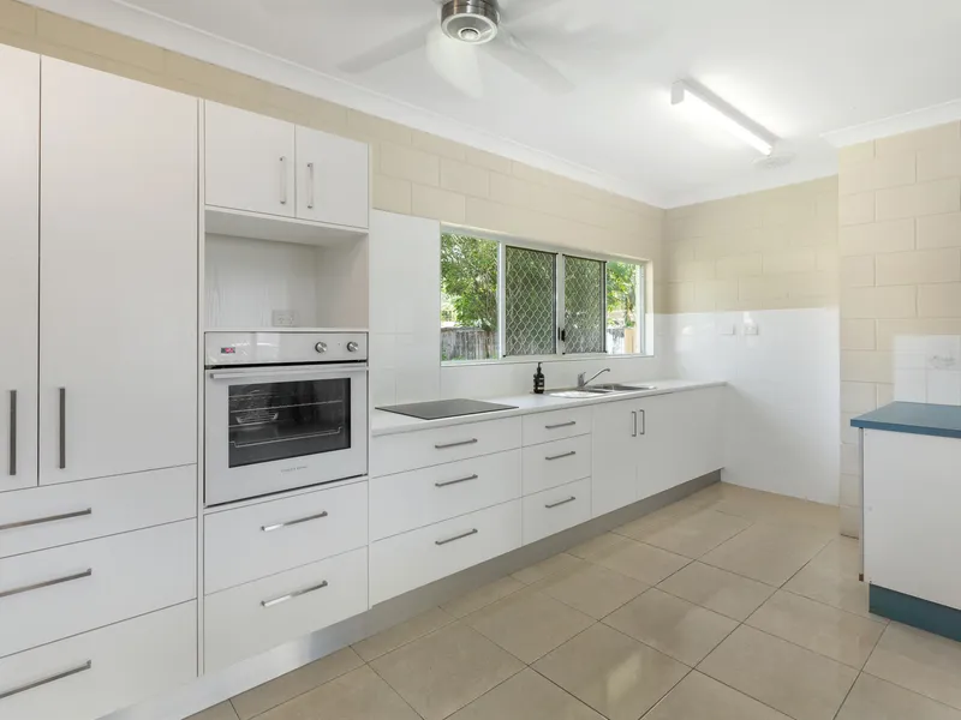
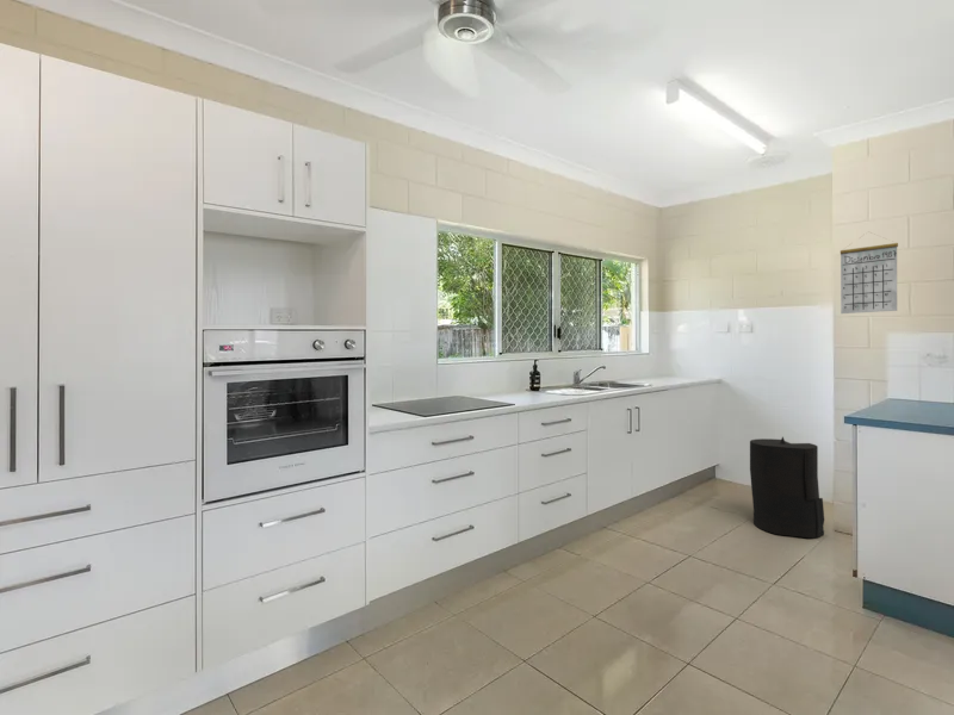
+ calendar (868, 272)
+ trash can (783, 481)
